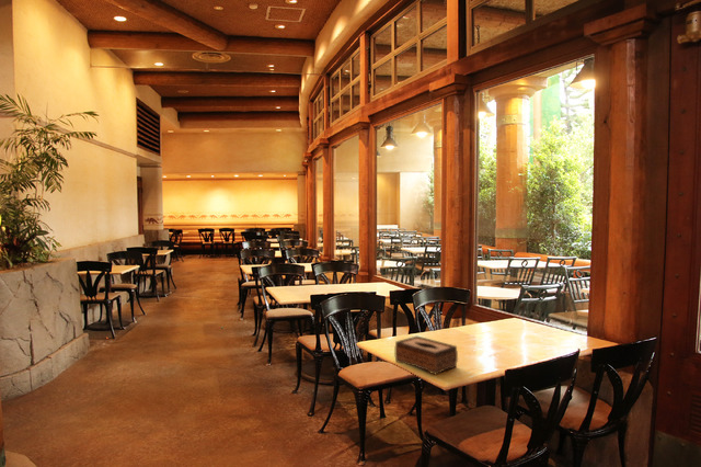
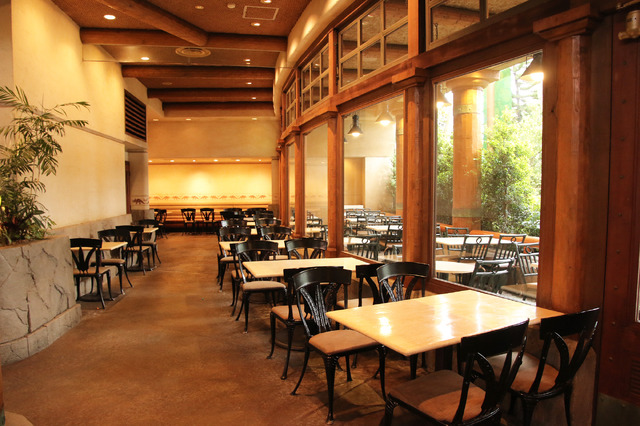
- tissue box (425, 353)
